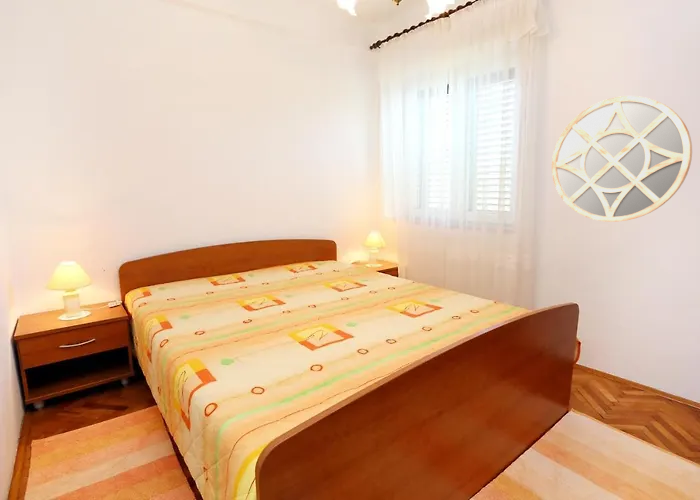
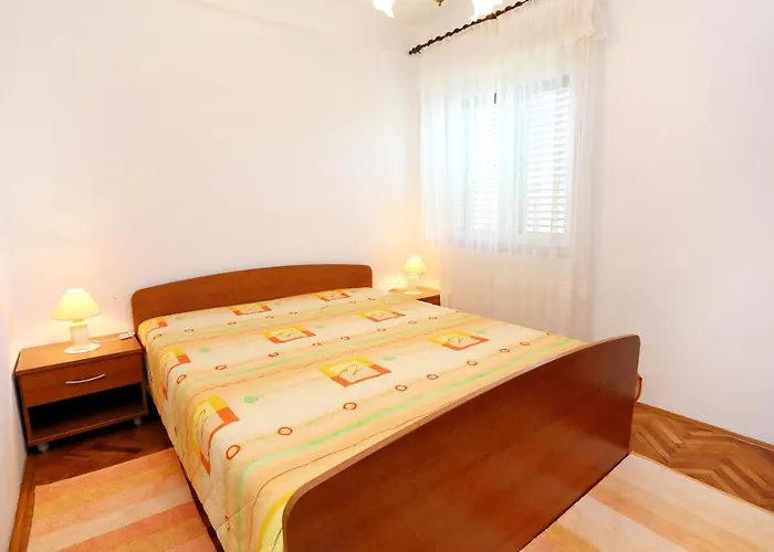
- home mirror (613, 160)
